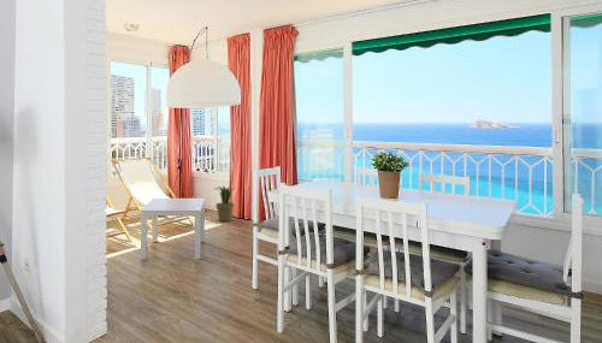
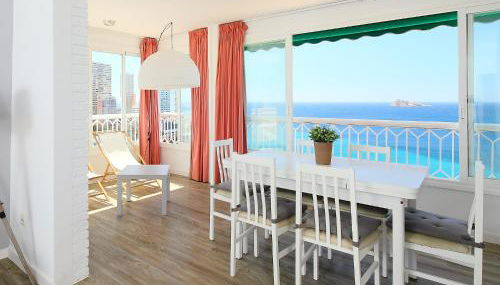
- potted plant (224, 202)
